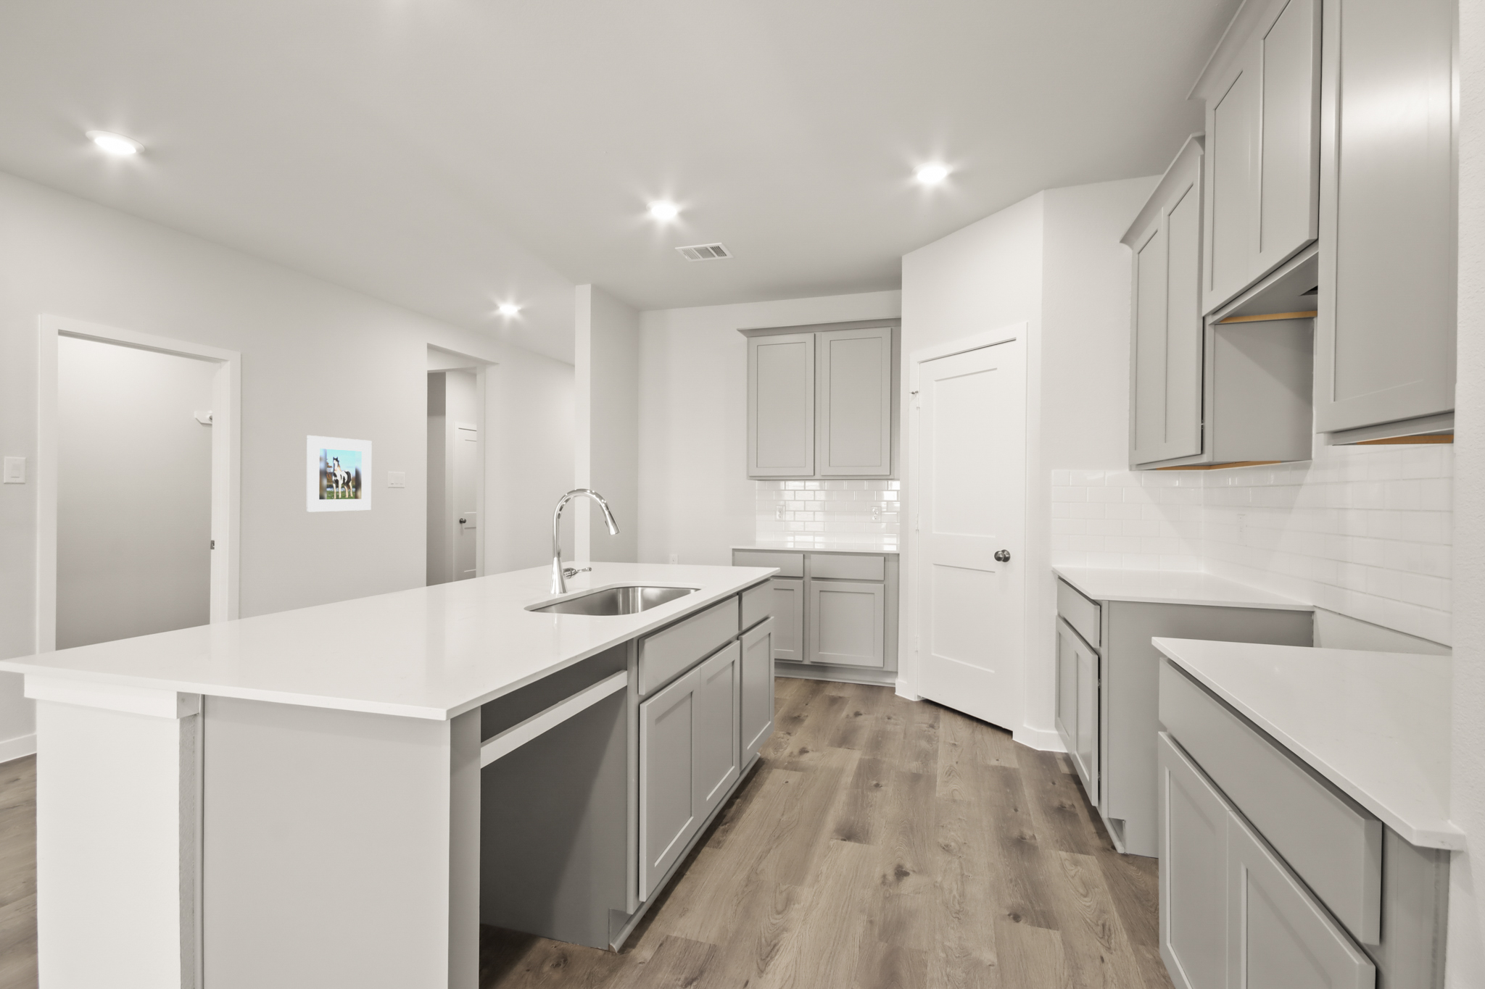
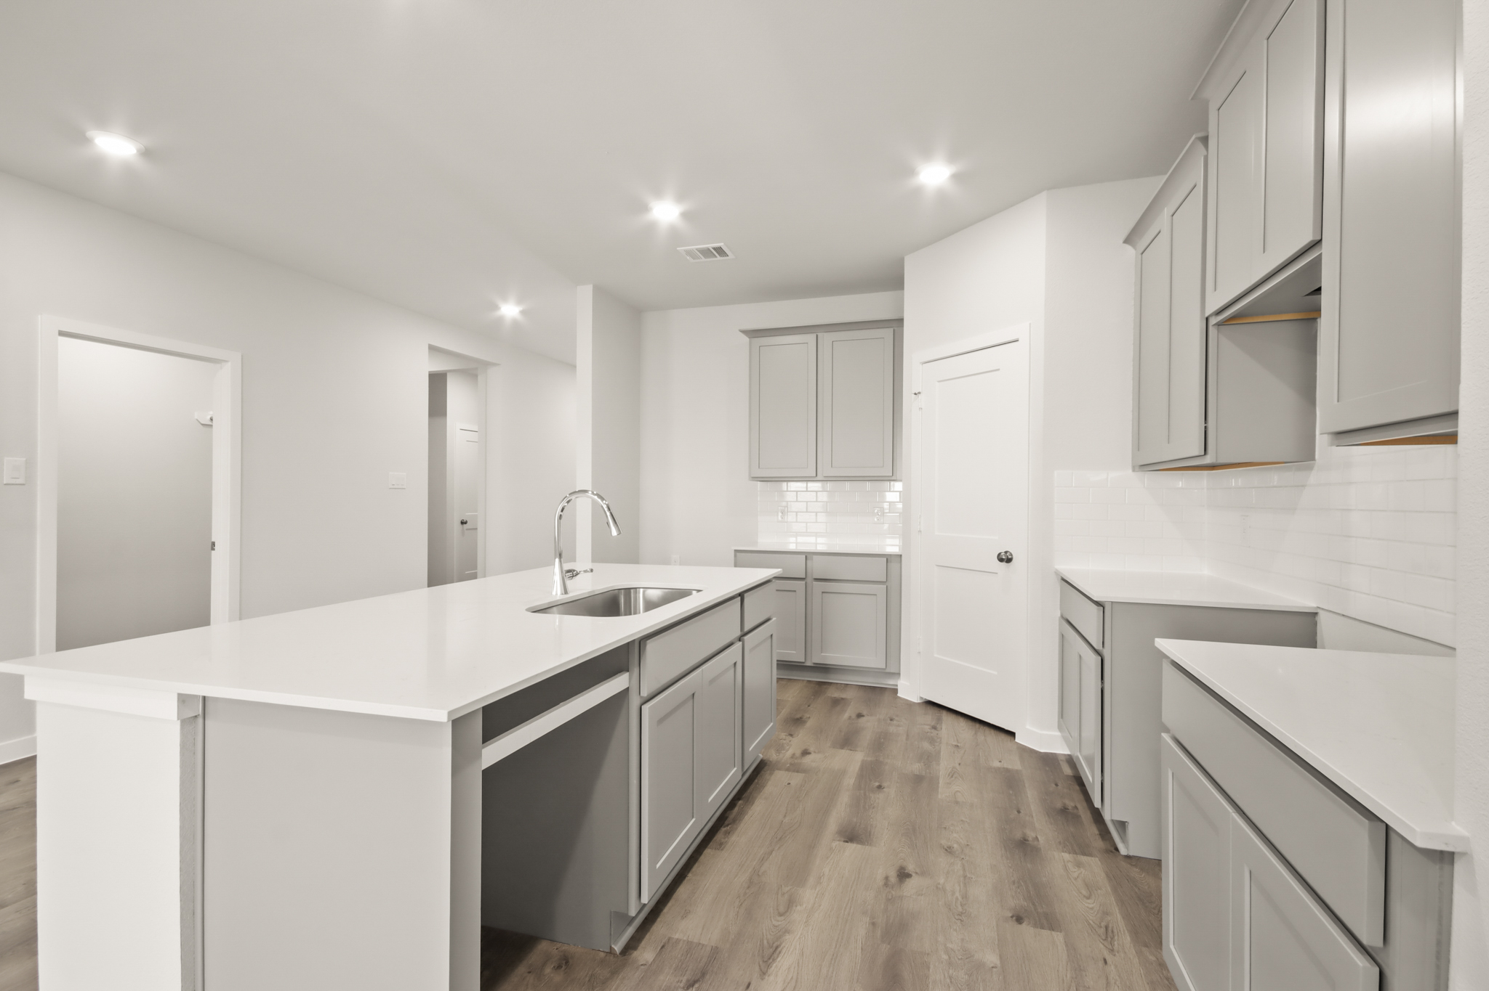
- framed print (340, 475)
